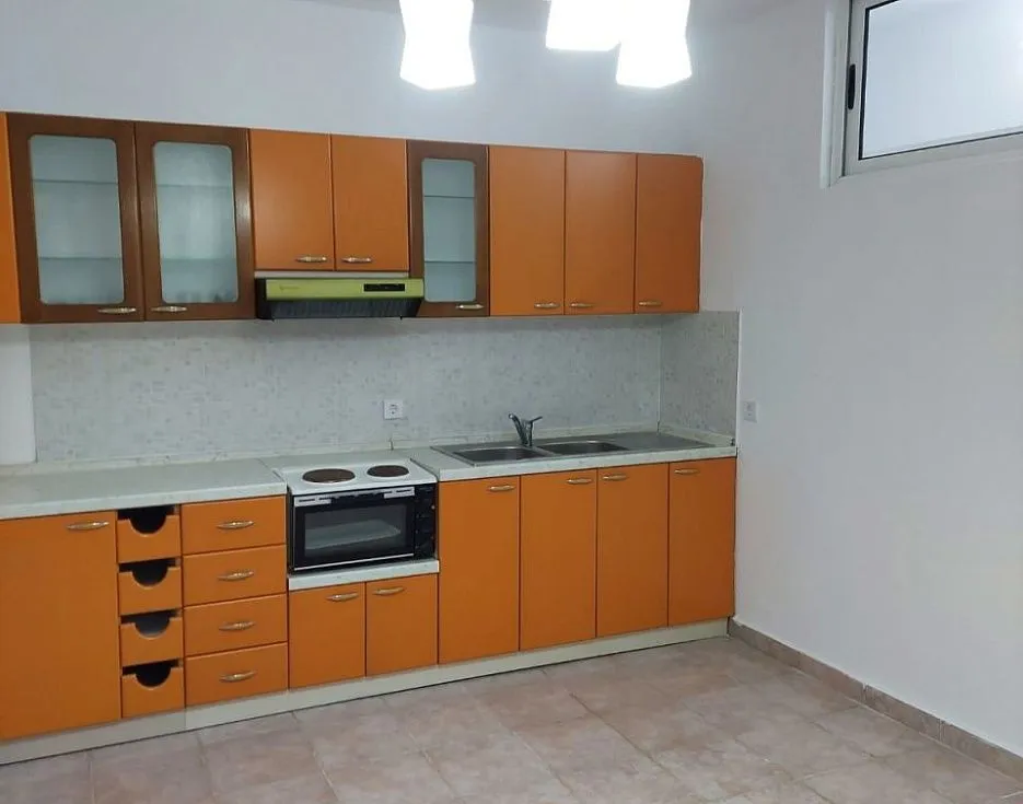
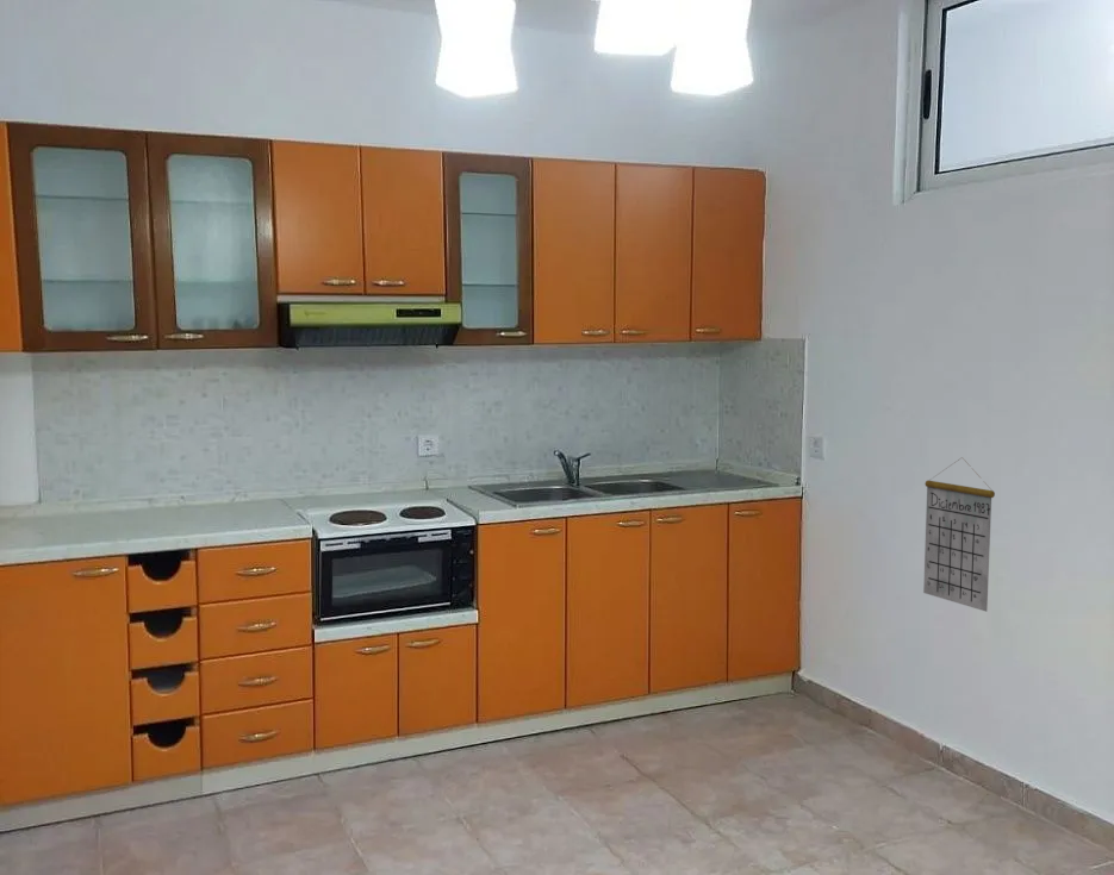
+ calendar (957, 530)
